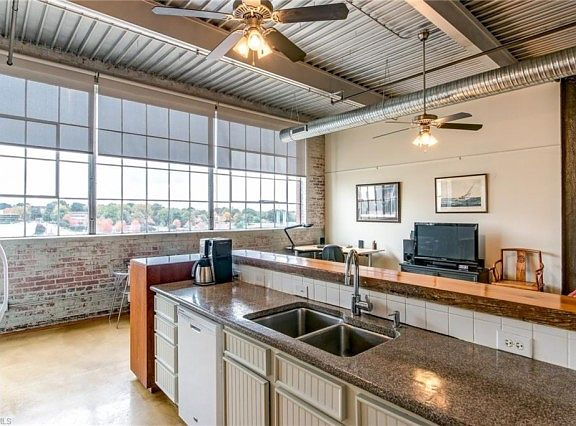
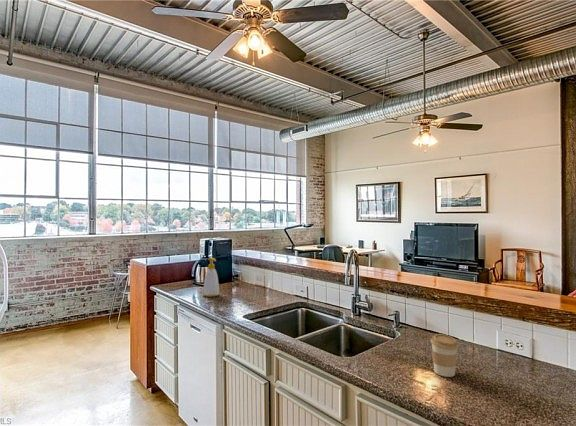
+ soap bottle (211, 276)
+ coffee cup (444, 354)
